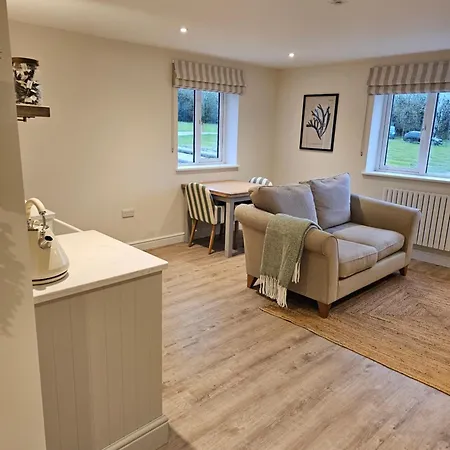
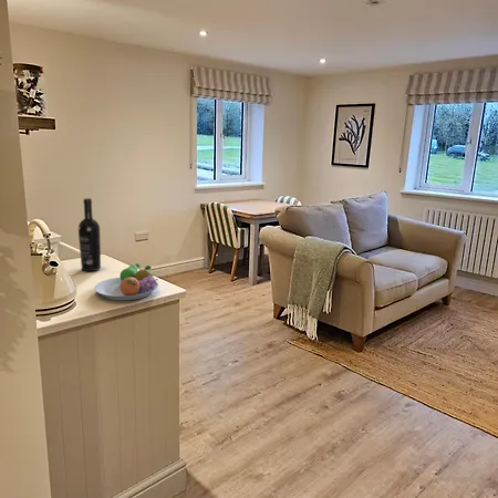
+ wine bottle (89, 234)
+ fruit bowl (128, 279)
